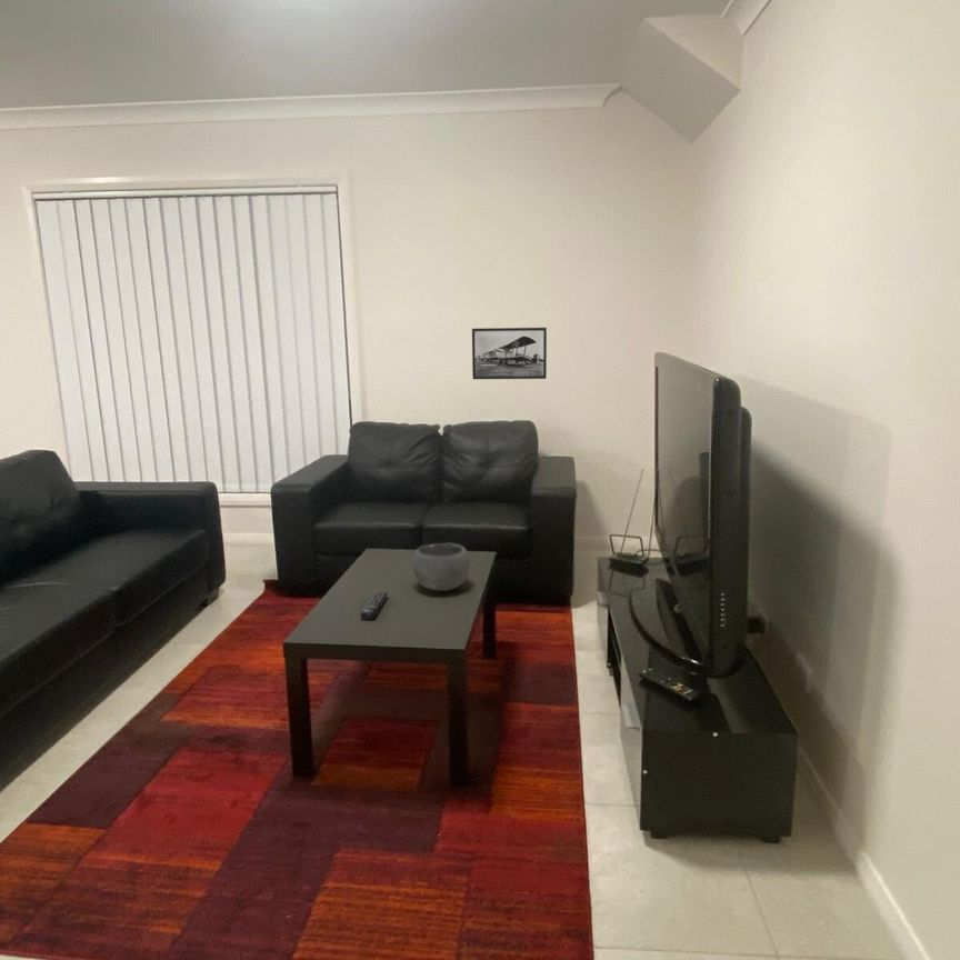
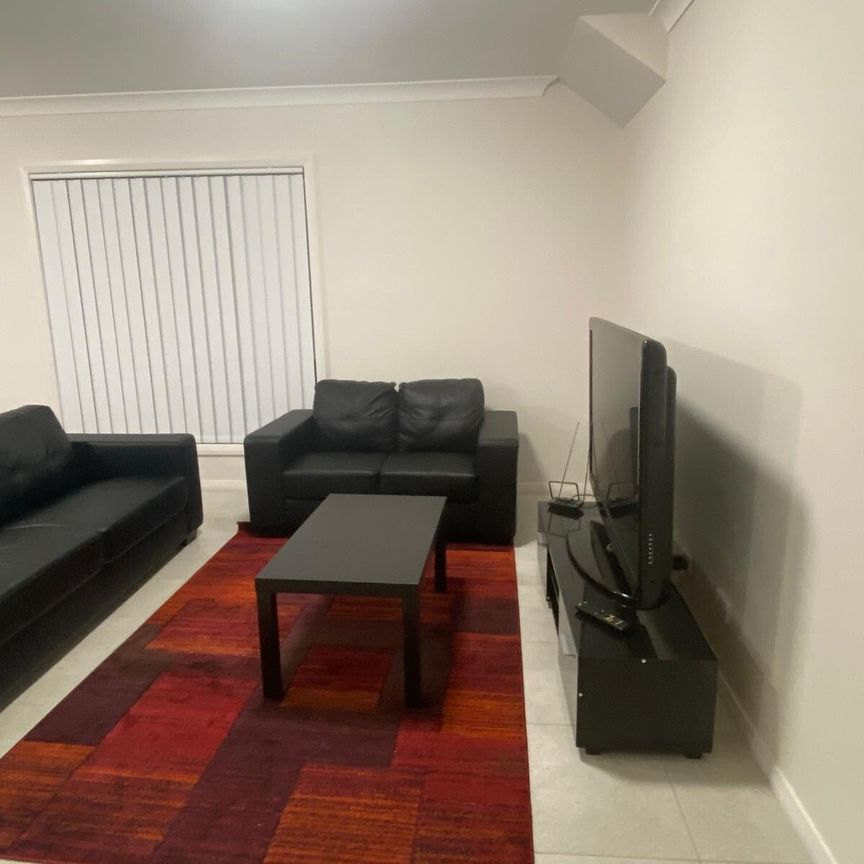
- remote control (374, 604)
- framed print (509, 353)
- bowl (441, 568)
